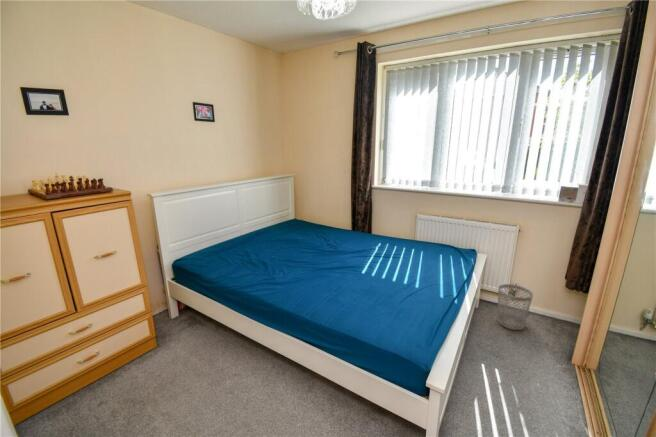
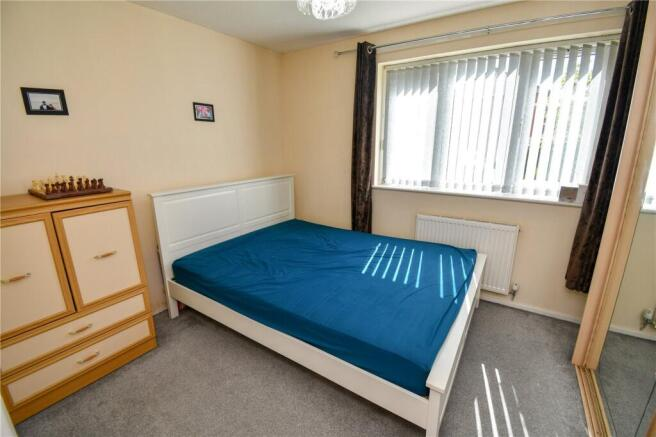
- wastebasket (512, 307)
